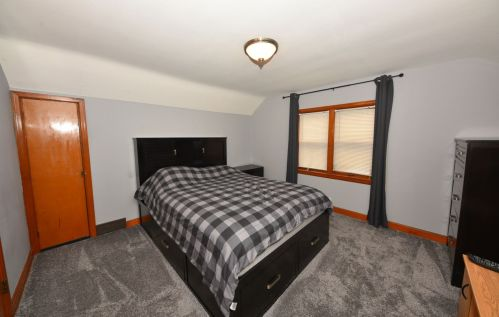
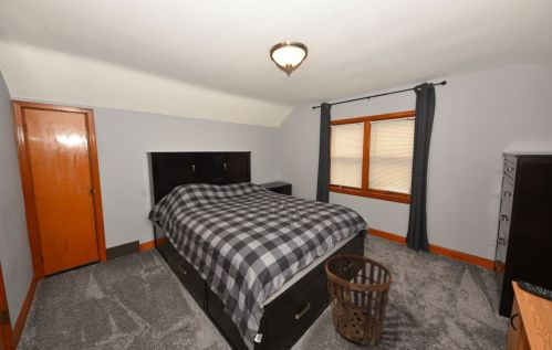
+ basket (355, 296)
